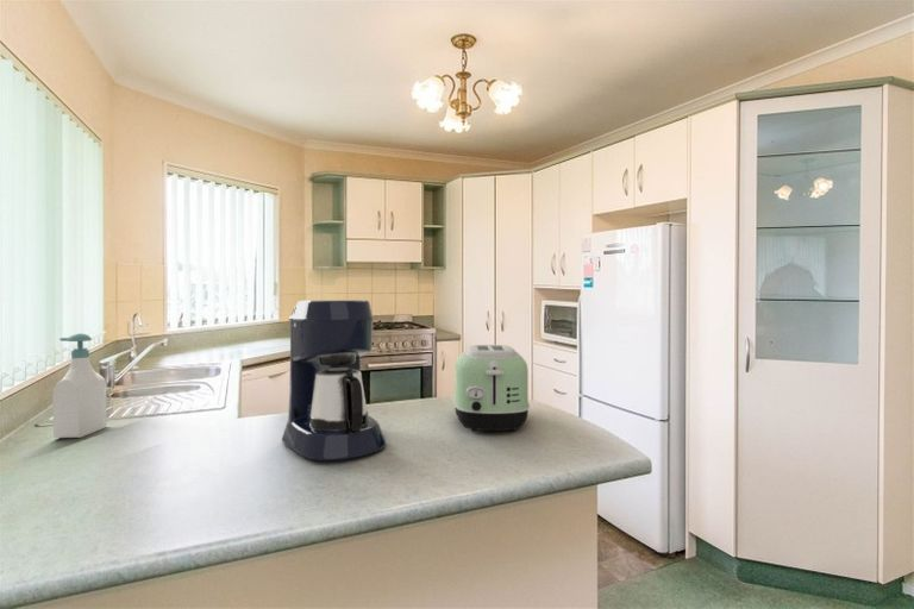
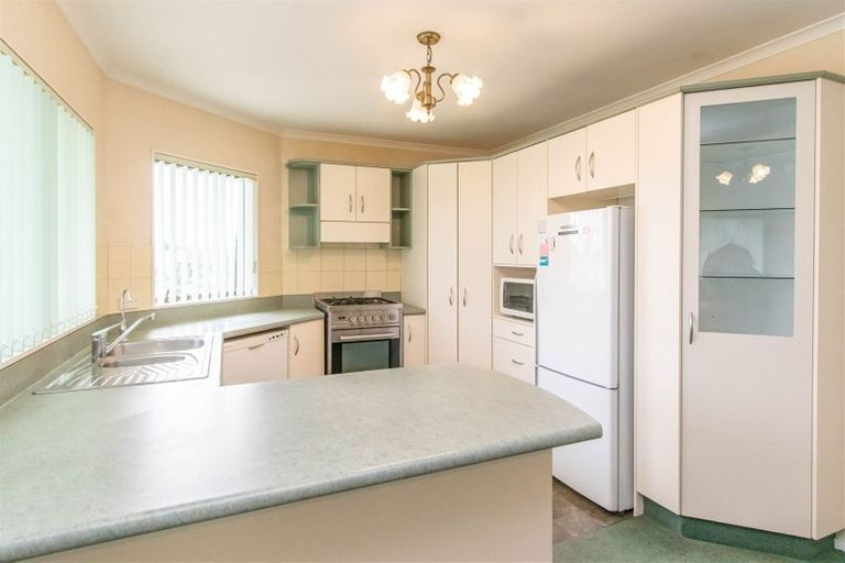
- soap bottle (76, 383)
- toaster (490, 384)
- coffee maker (337, 371)
